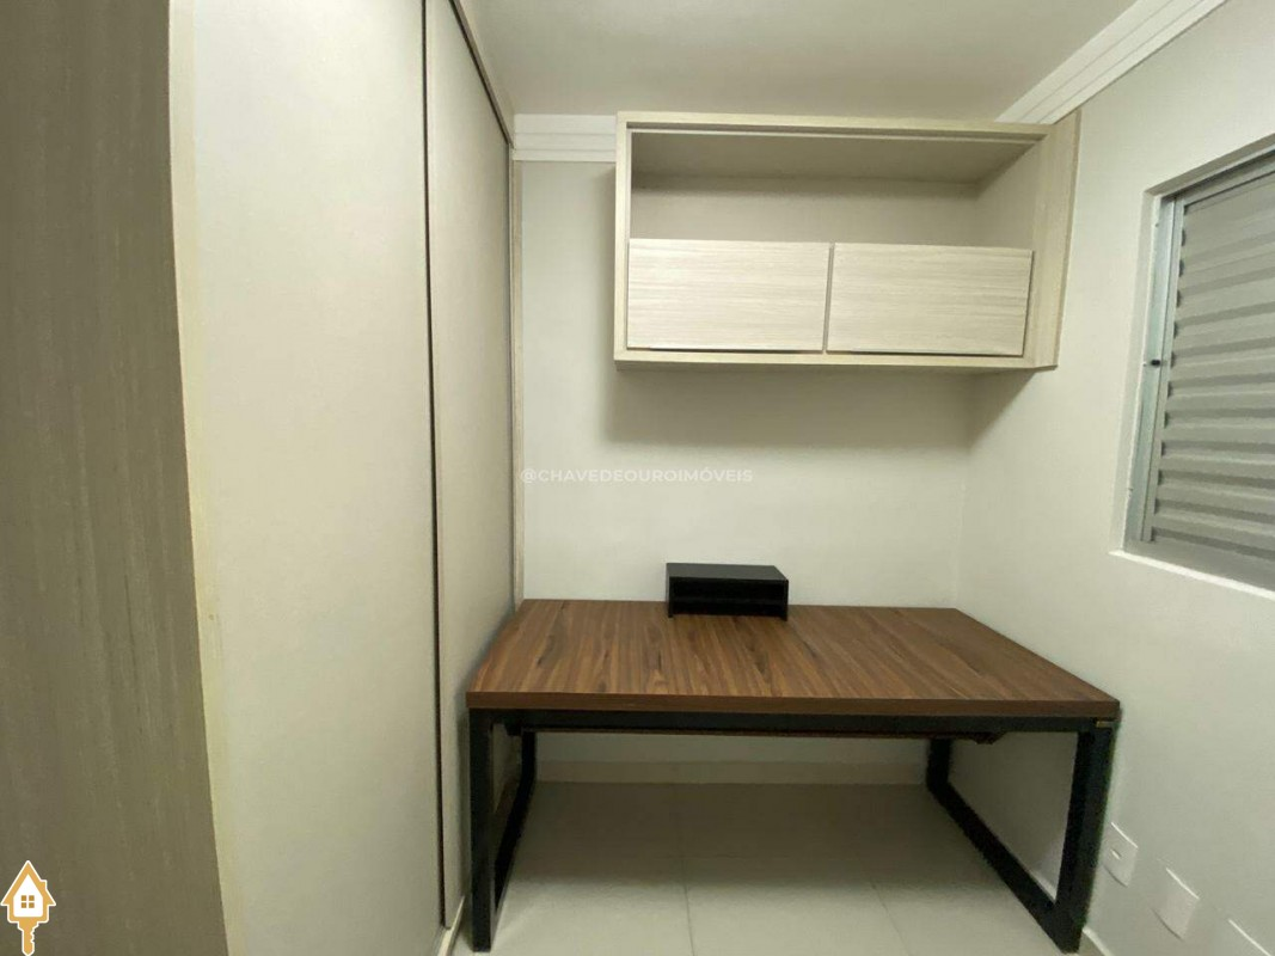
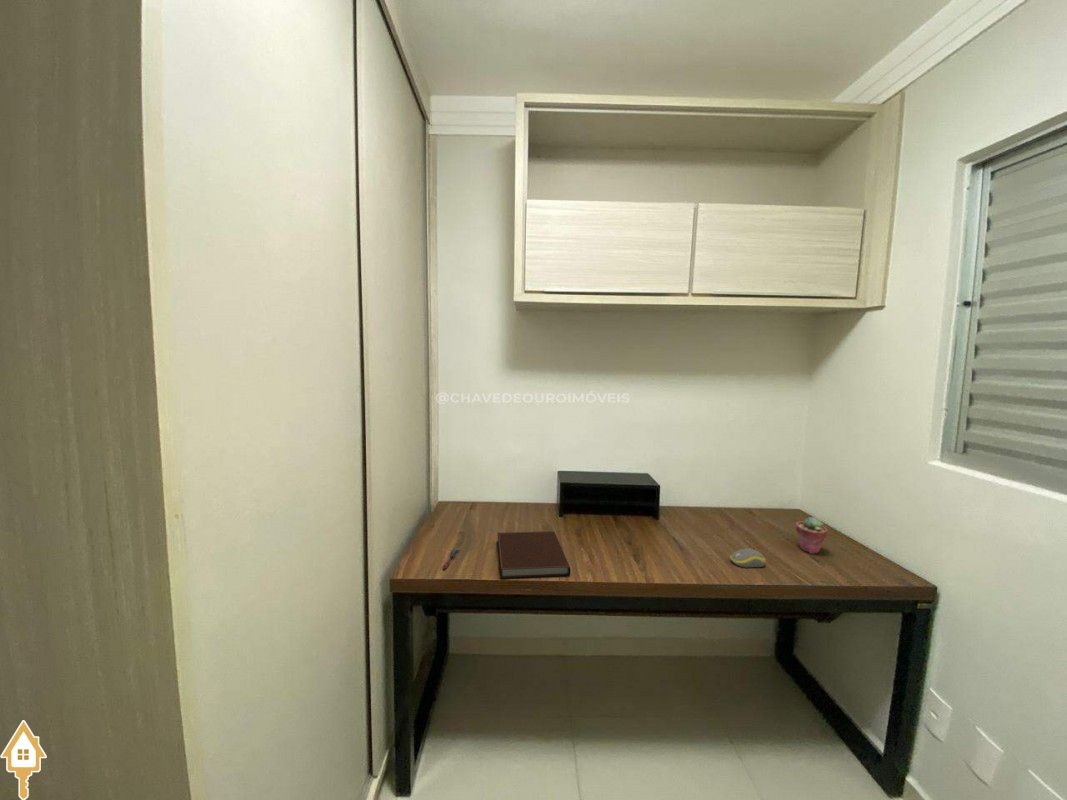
+ notebook (530, 552)
+ computer mouse (748, 556)
+ potted succulent (811, 533)
+ pen (451, 557)
